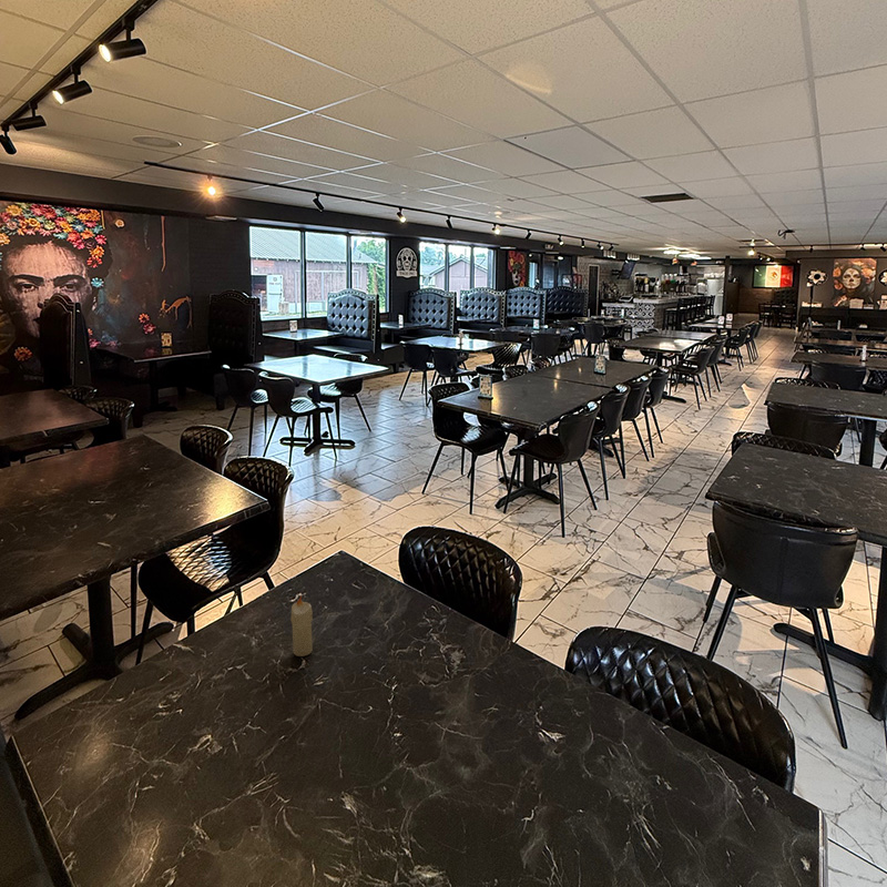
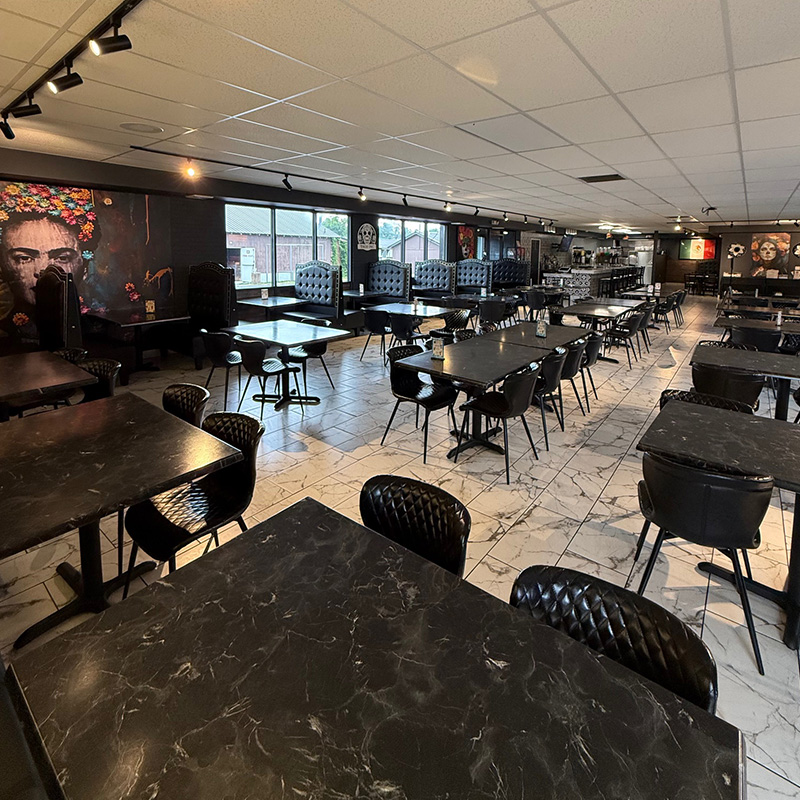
- candle (302, 623)
